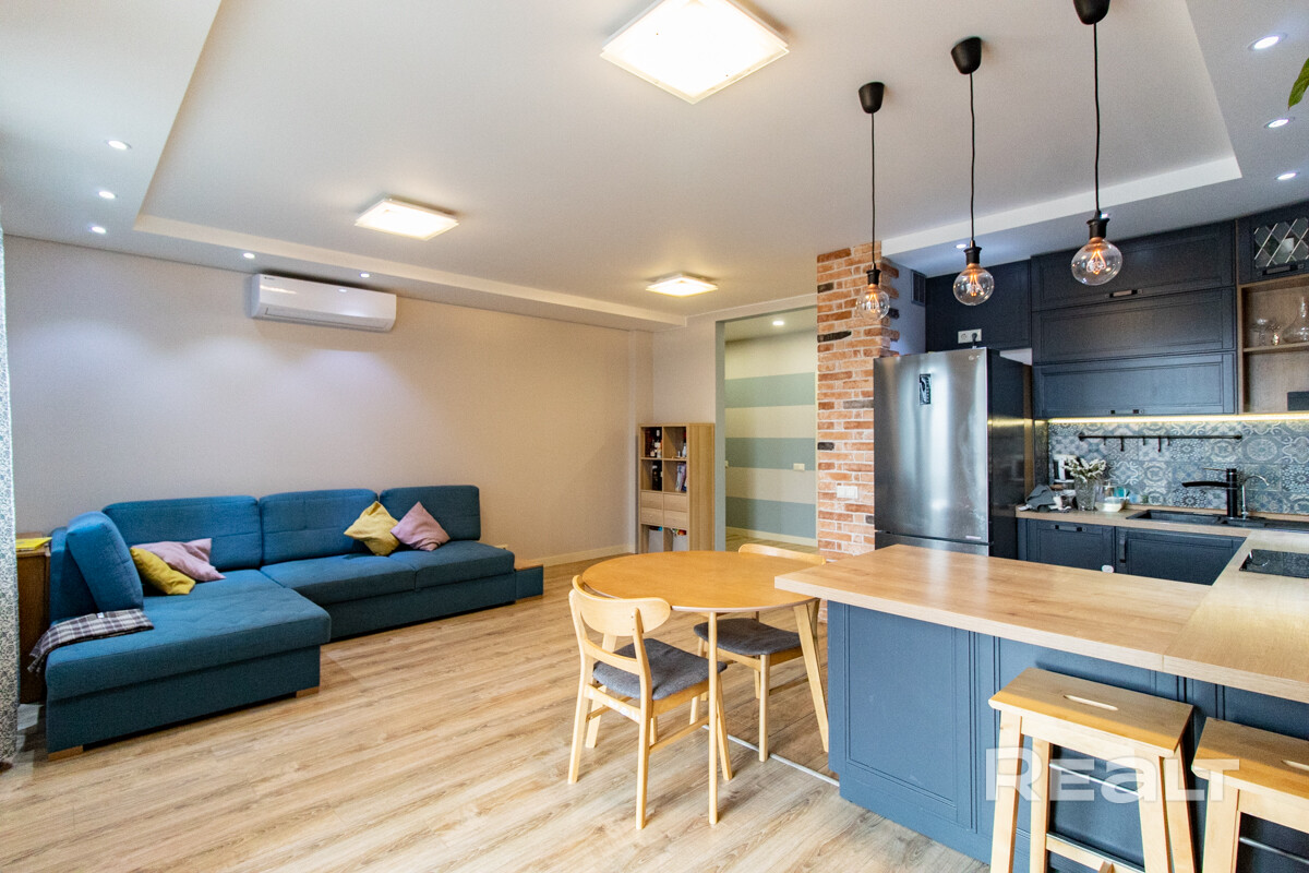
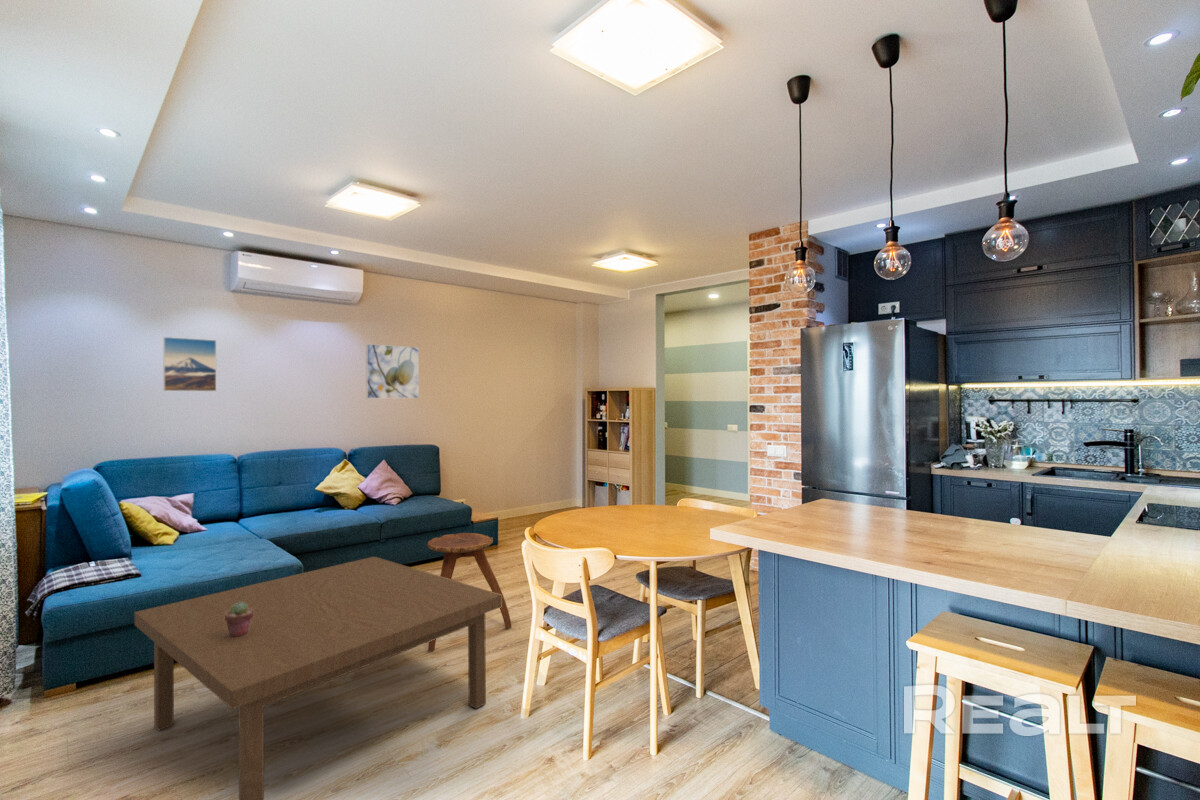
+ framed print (190, 364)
+ coffee table (325, 659)
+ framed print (393, 372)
+ potted succulent (239, 618)
+ stool (450, 578)
